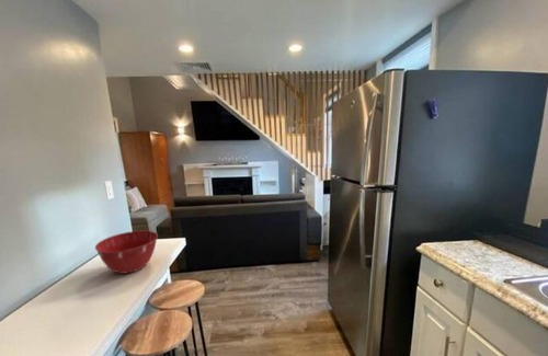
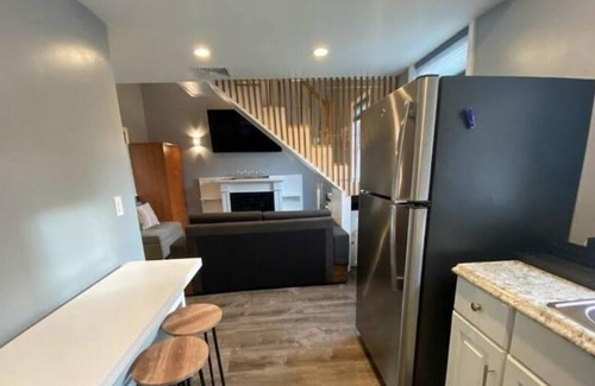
- mixing bowl (129, 253)
